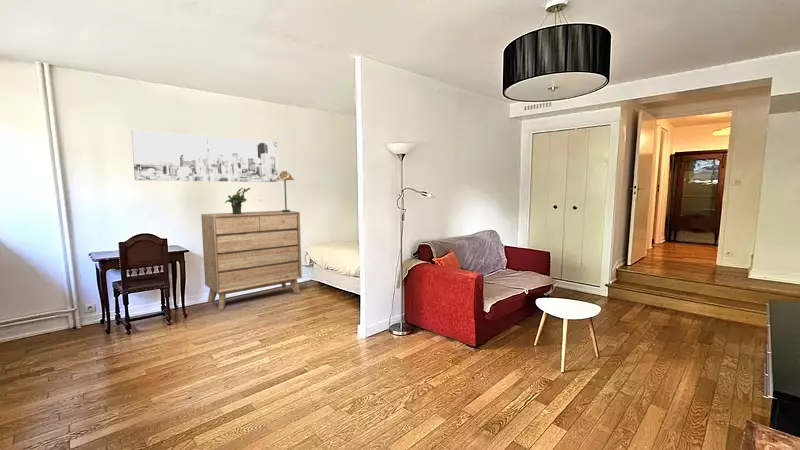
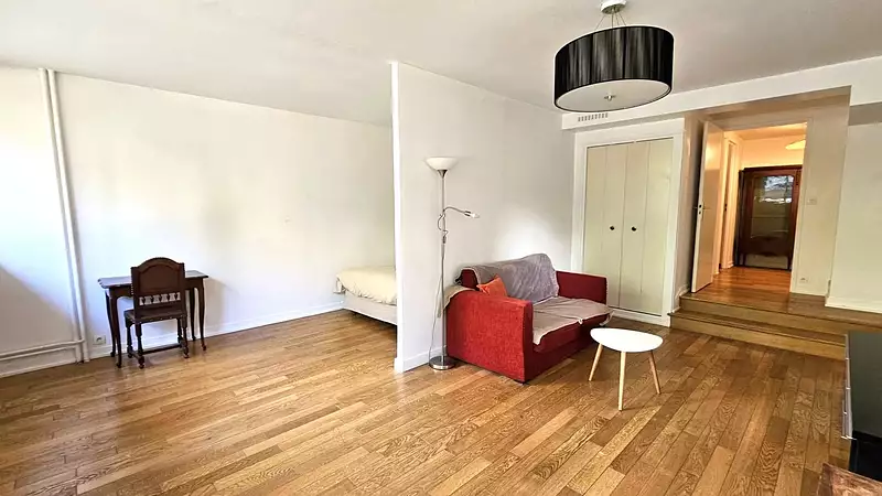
- table lamp (285, 191)
- potted plant (238, 200)
- dresser (254, 255)
- wall art (213, 159)
